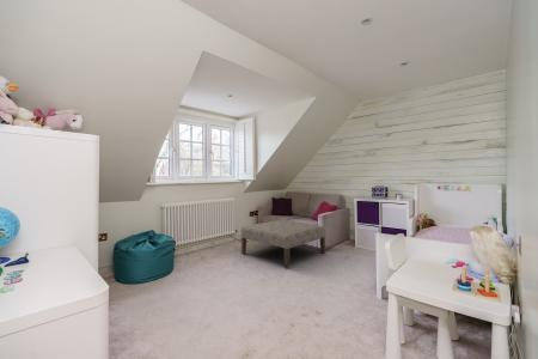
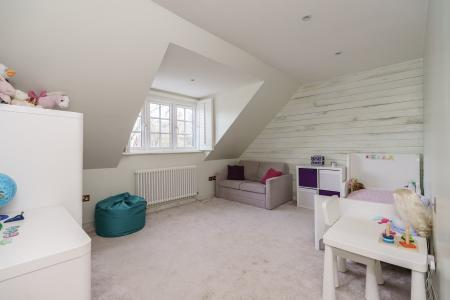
- ottoman (283, 238)
